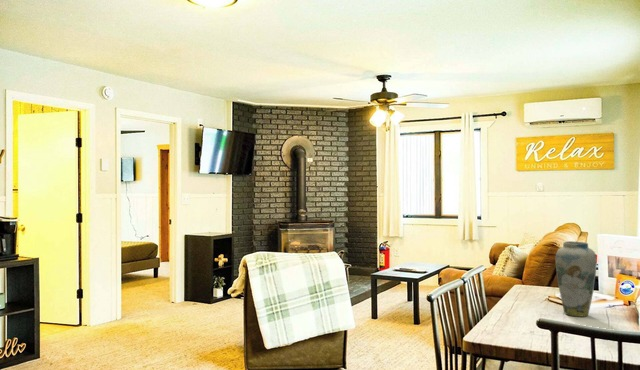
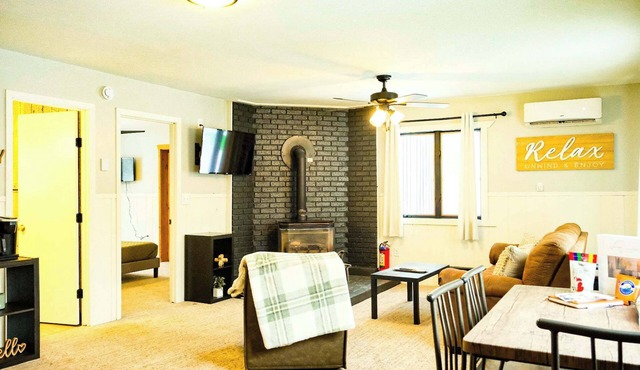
- vase (575, 278)
